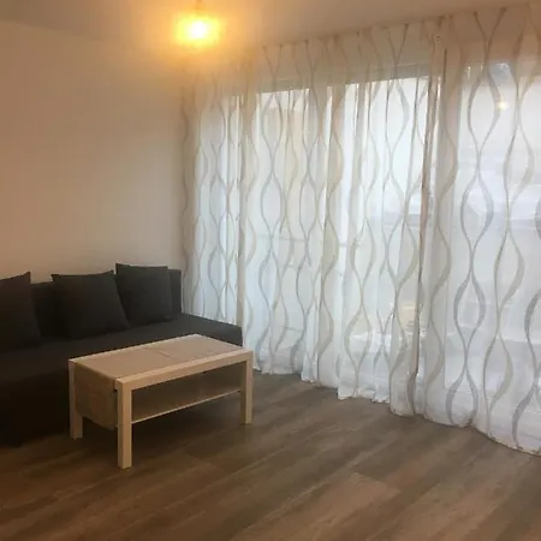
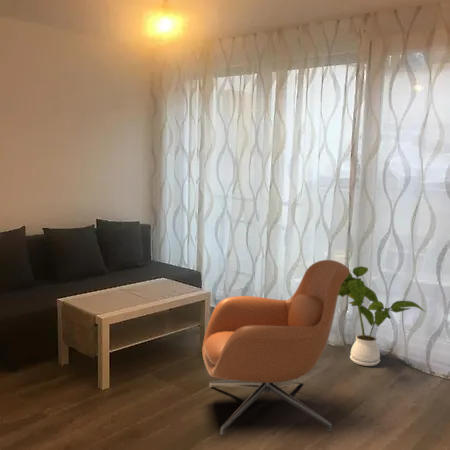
+ armchair (273, 335)
+ house plant (365, 316)
